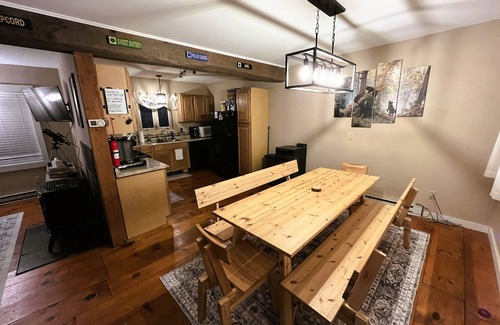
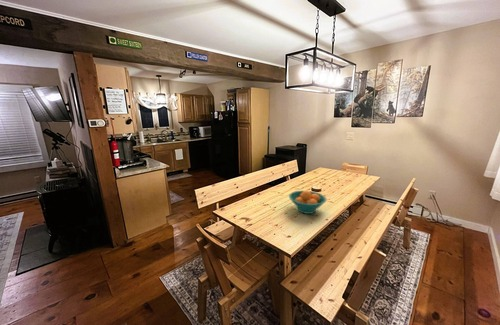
+ fruit bowl (307, 200)
